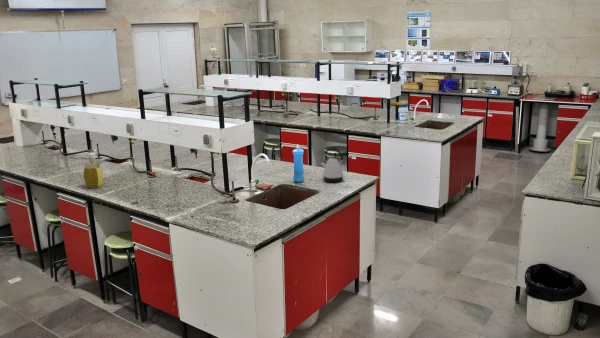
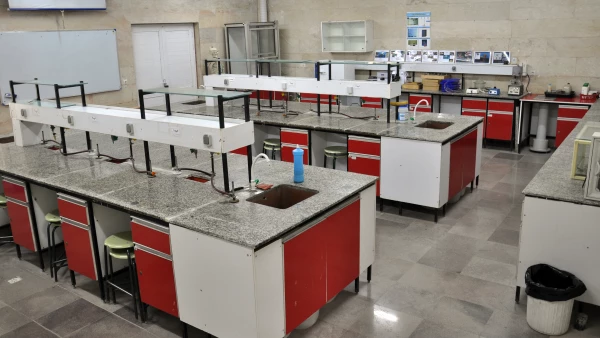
- kettle (332, 164)
- jar (93, 175)
